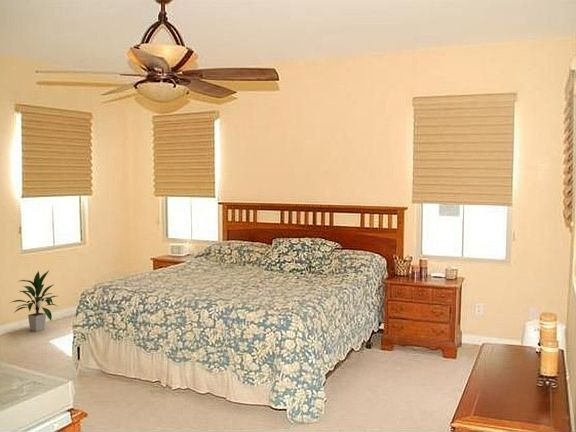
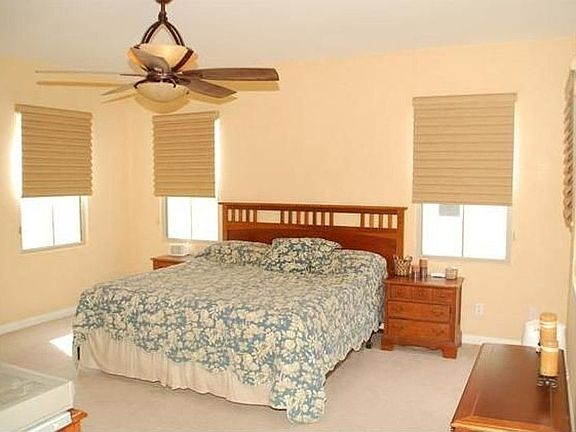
- indoor plant (36, 301)
